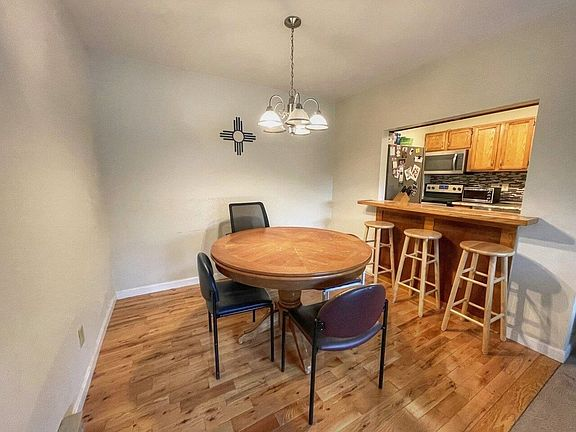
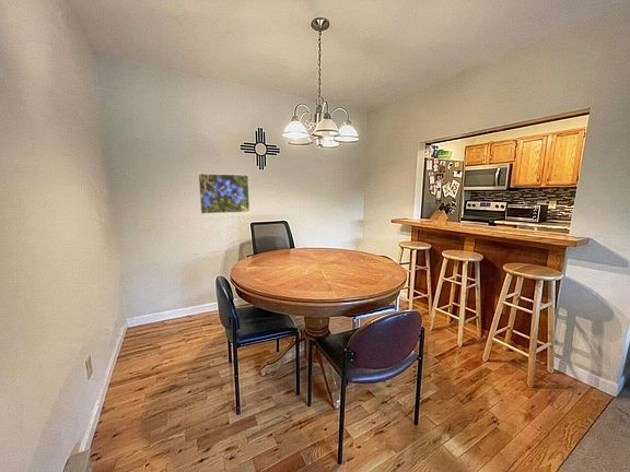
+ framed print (224, 193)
